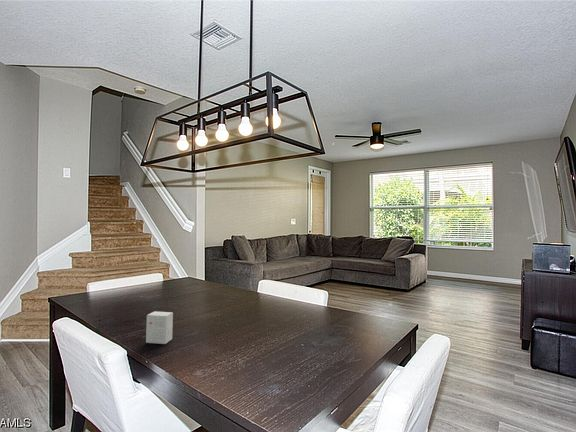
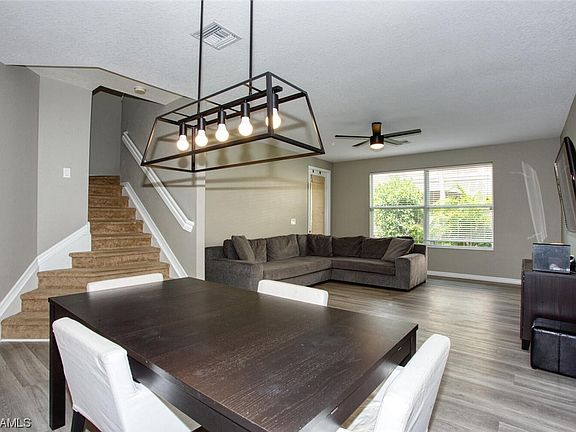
- small box (159, 327)
